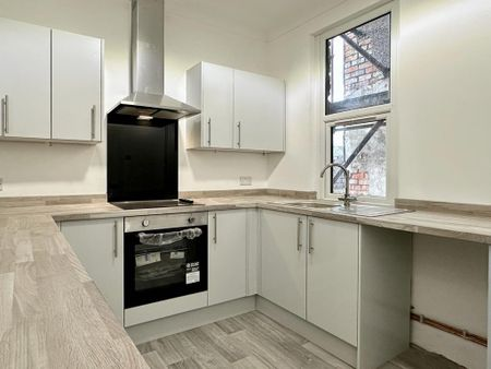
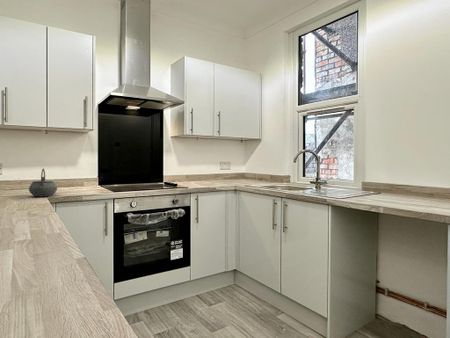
+ kettle (43, 182)
